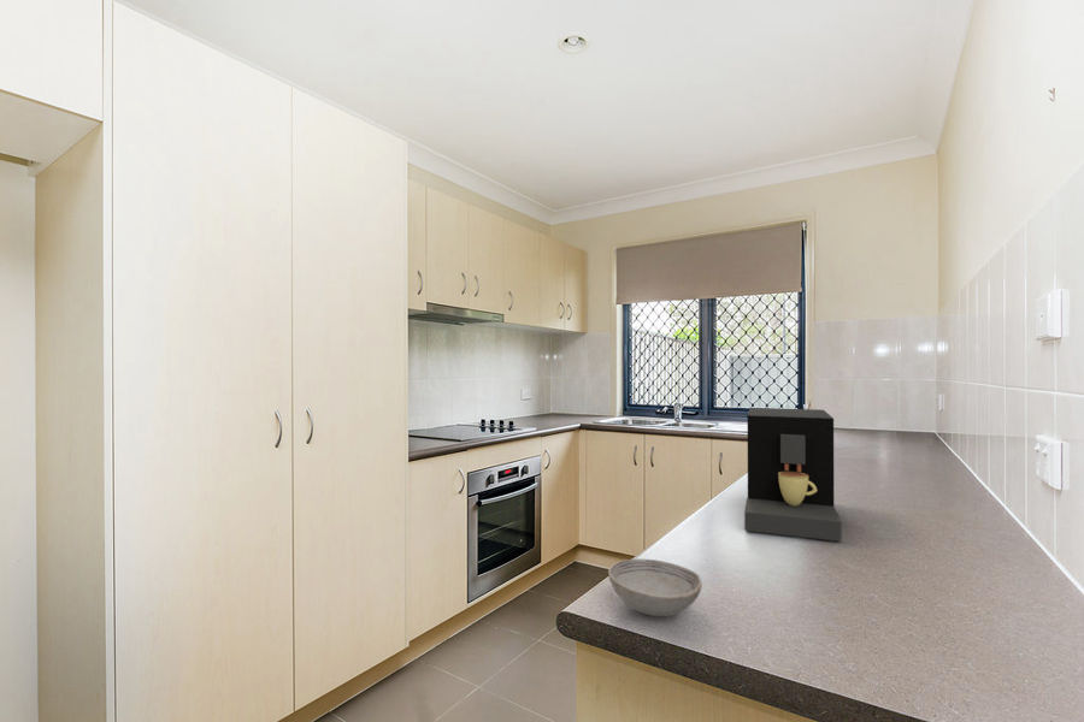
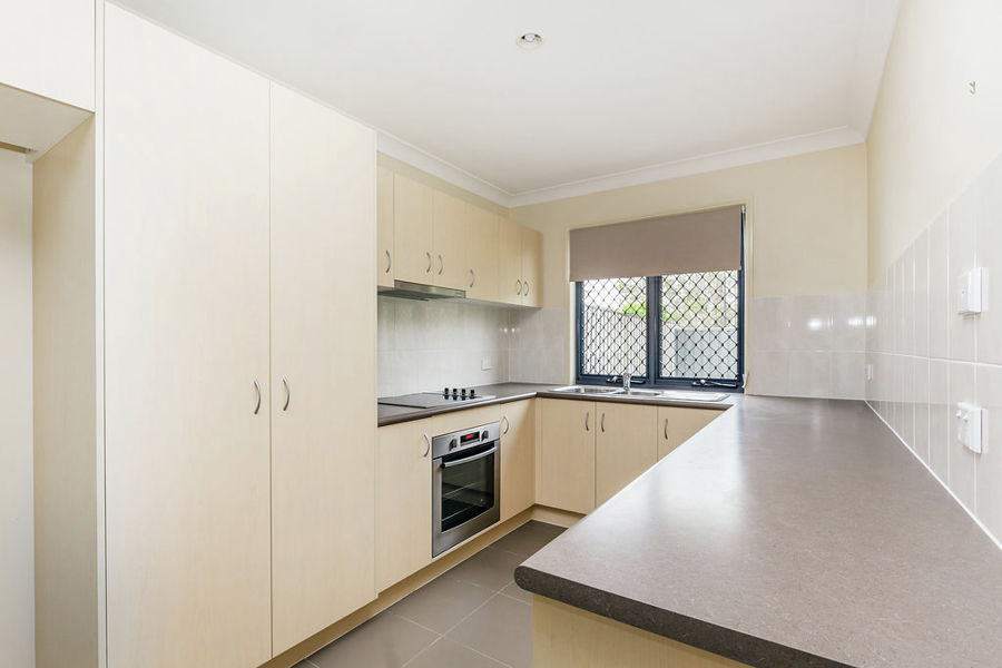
- bowl (654, 591)
- coffee maker (788, 464)
